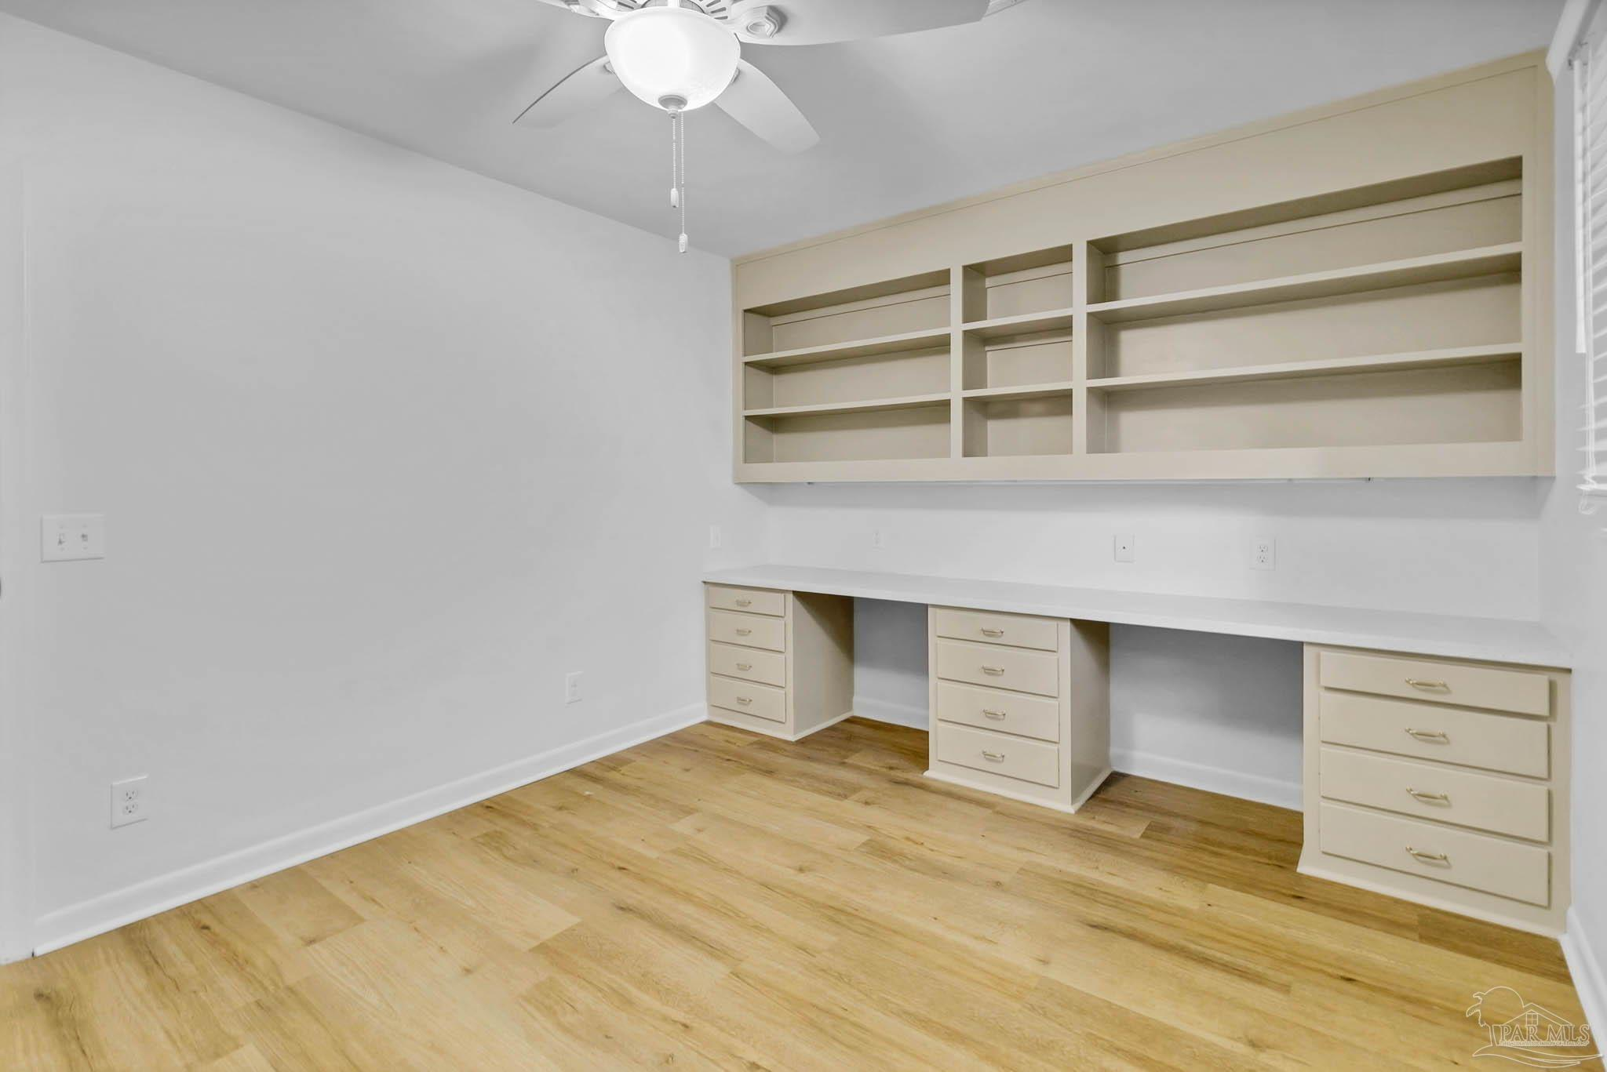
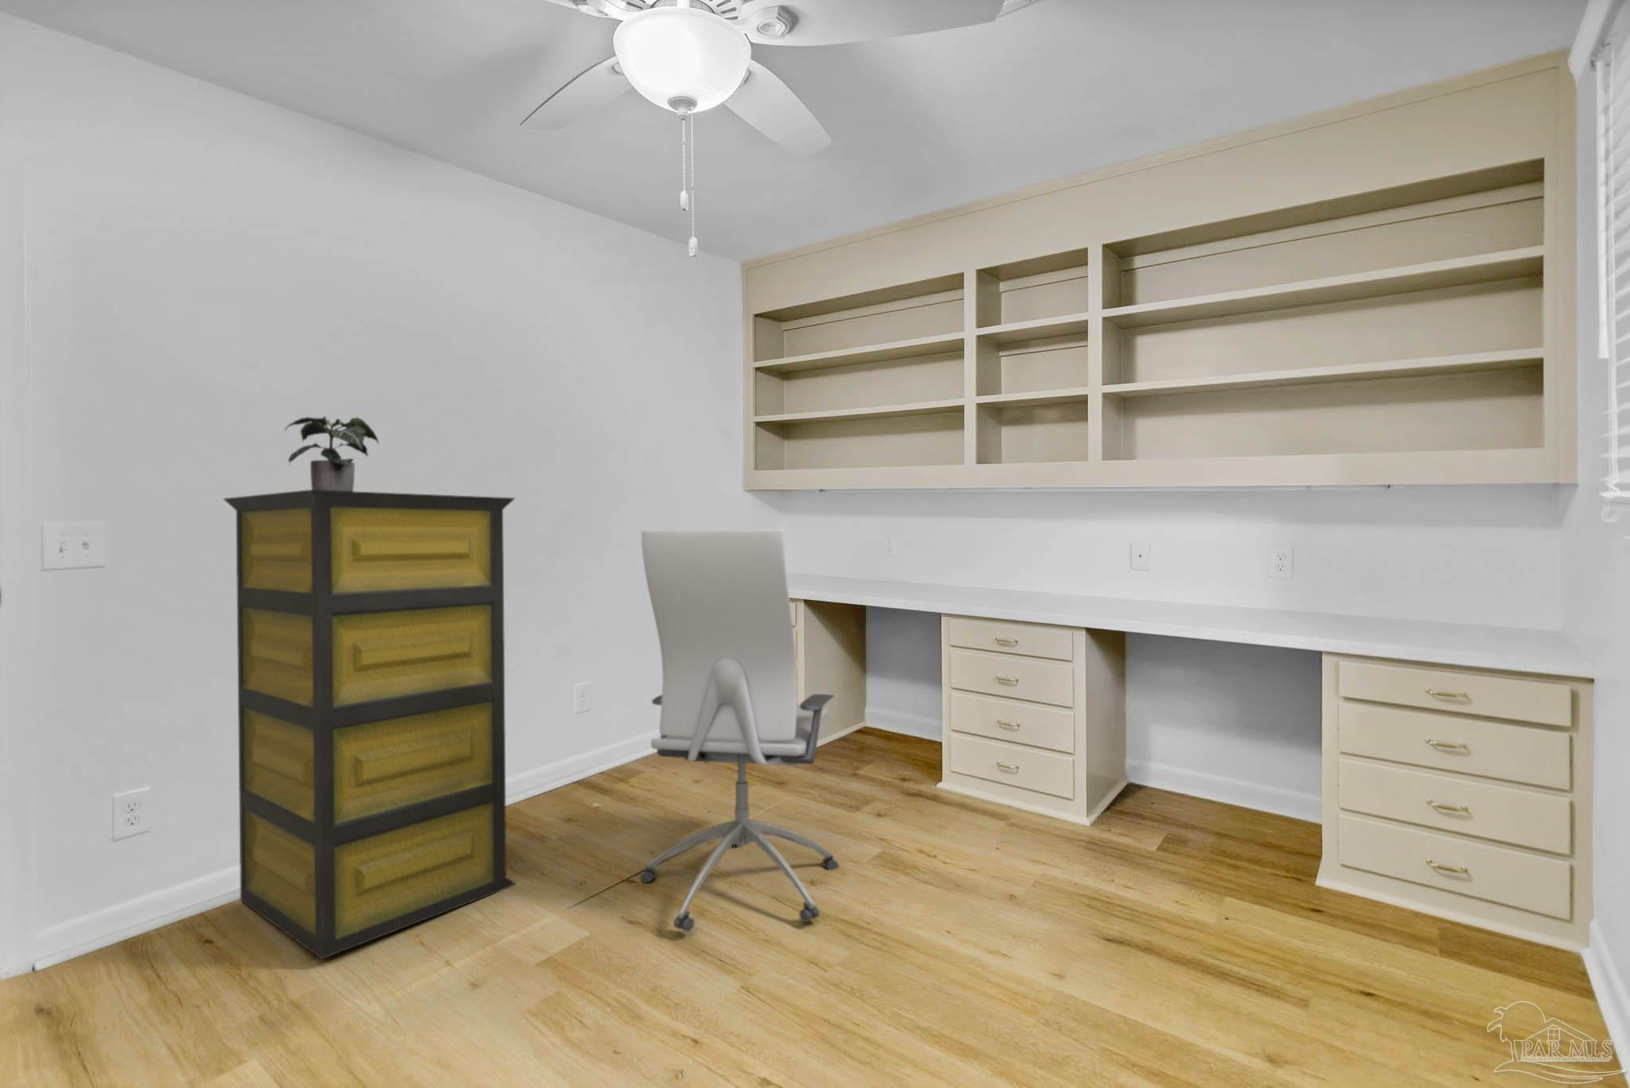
+ office chair (742, 709)
+ bookshelf (375, 696)
+ potted plant (333, 457)
